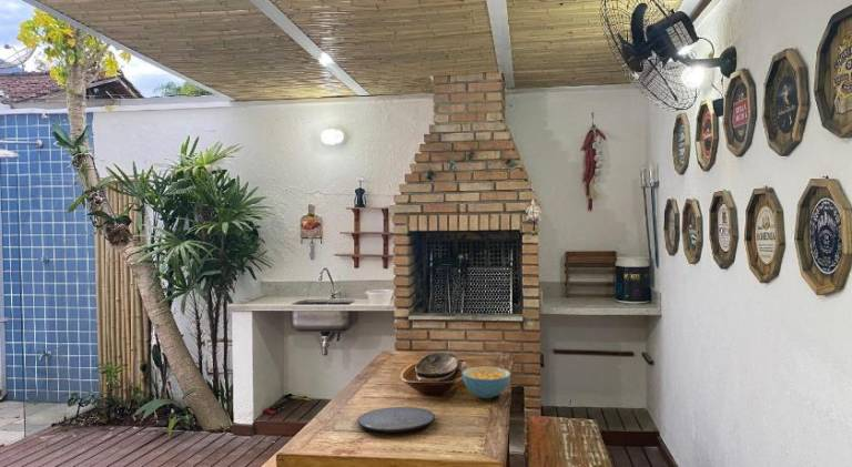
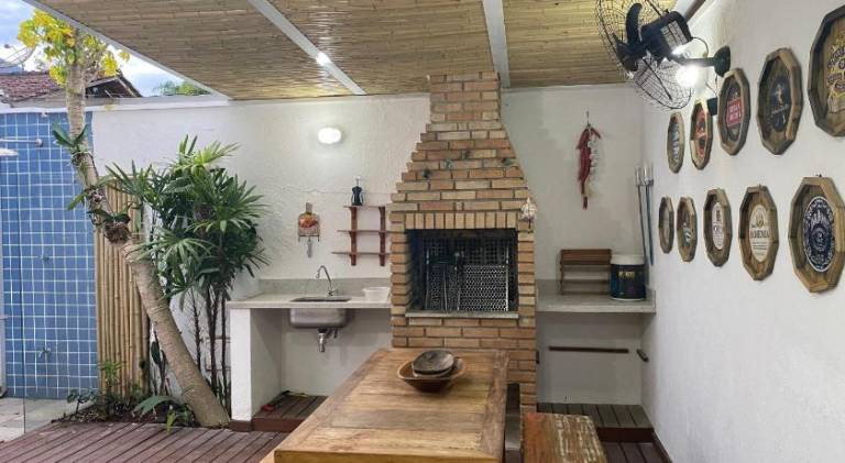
- plate (396, 418)
- cereal bowl (486, 384)
